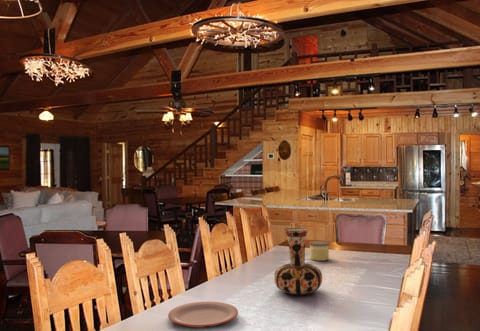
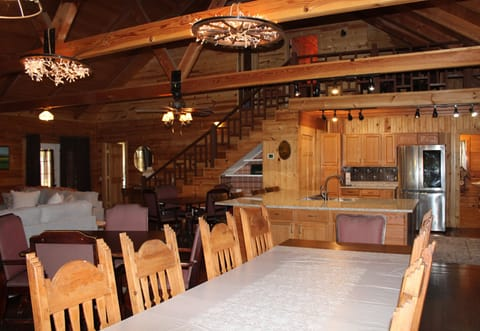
- vase (297, 260)
- candle (319, 250)
- plate (203, 315)
